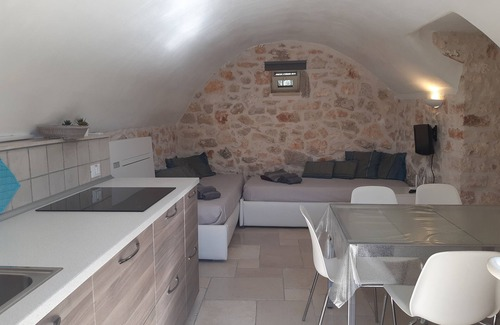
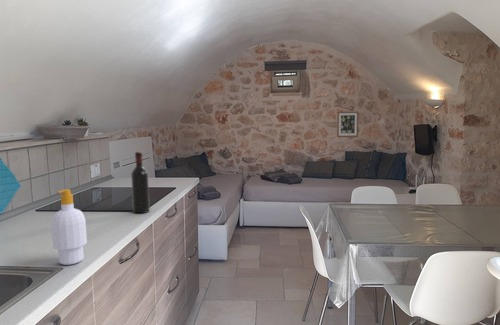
+ wine bottle (140, 181)
+ wall art (347, 124)
+ soap bottle (68, 225)
